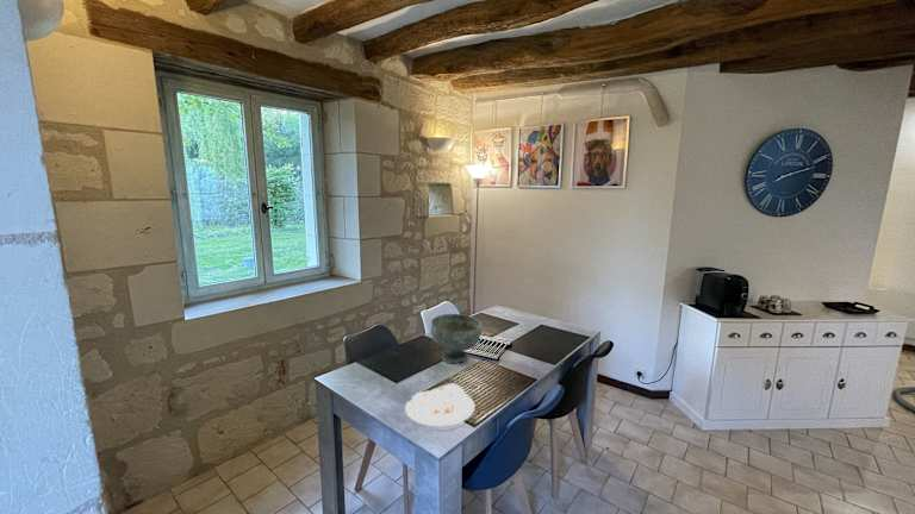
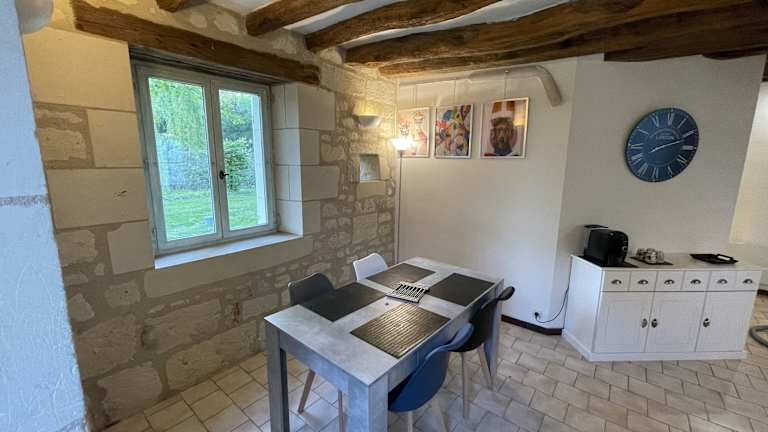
- plate (440, 399)
- decorative bowl (455, 339)
